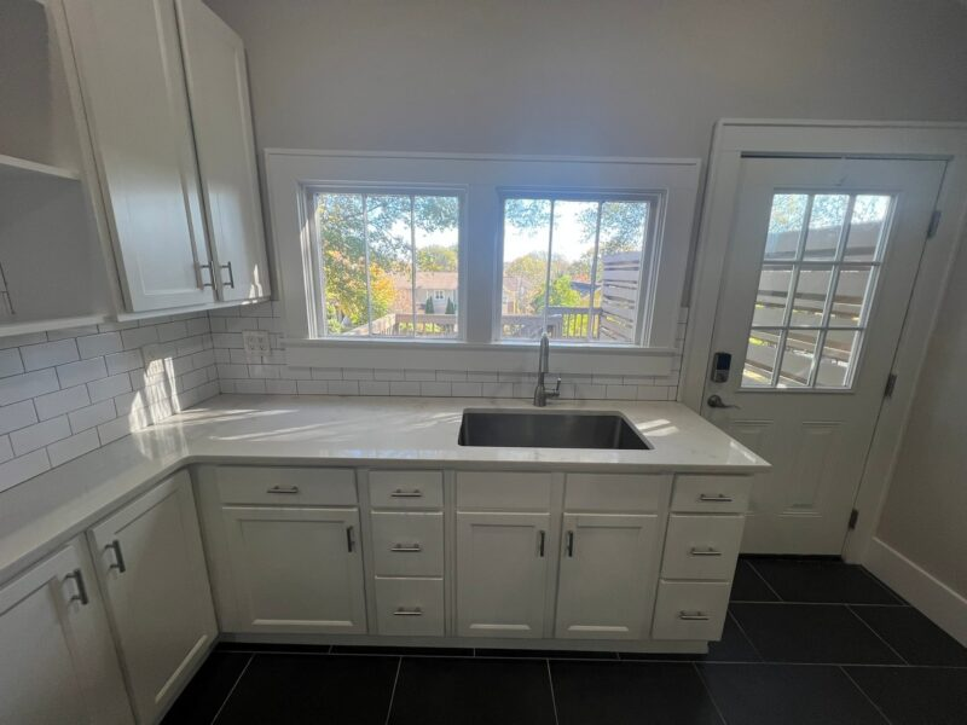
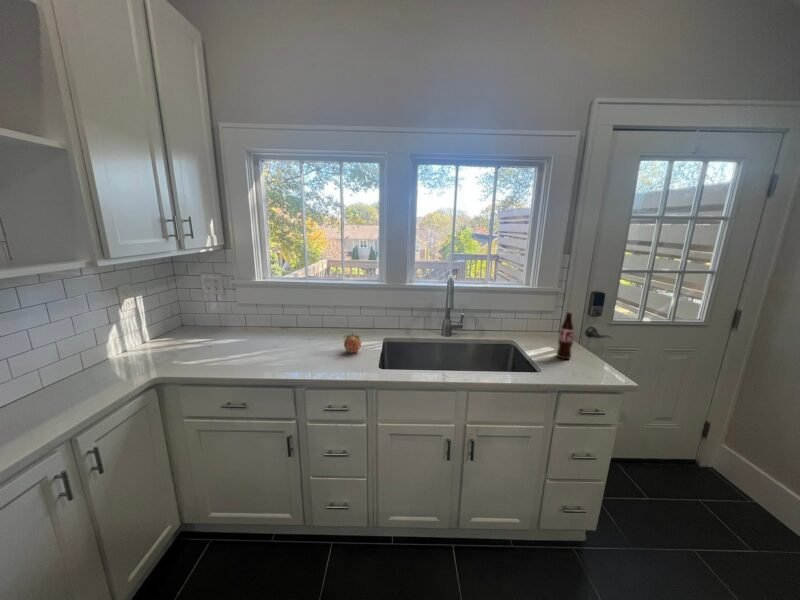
+ bottle (566, 335)
+ fruit (352, 342)
